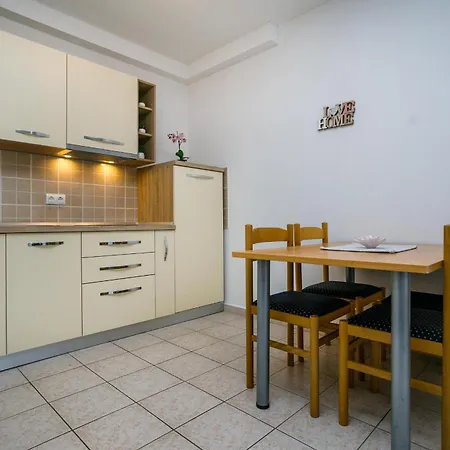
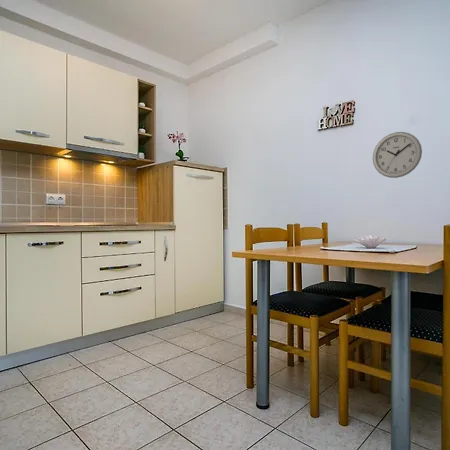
+ wall clock (395, 154)
